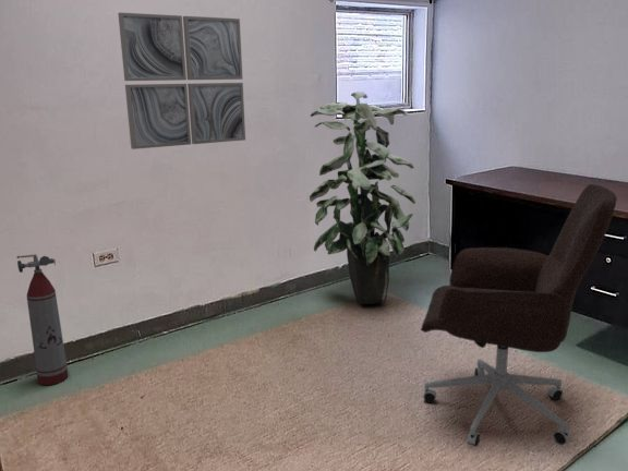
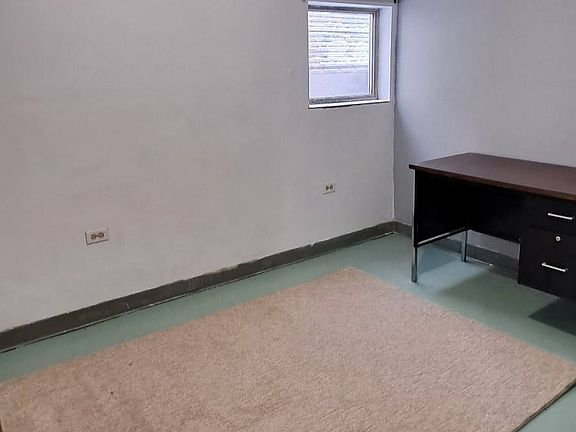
- indoor plant (360, 200)
- fire extinguisher (45, 317)
- wall art (188, 84)
- office chair (510, 305)
